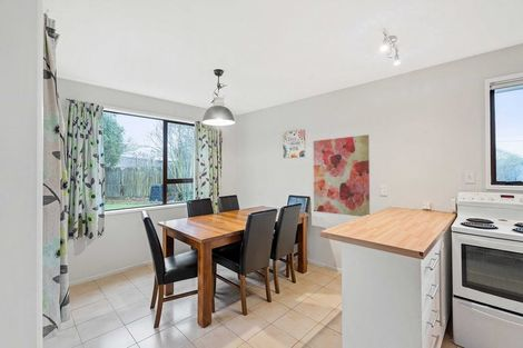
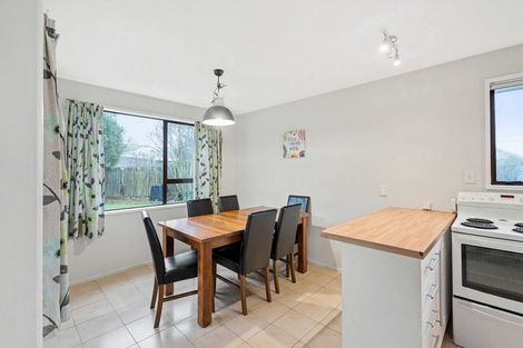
- wall art (338, 176)
